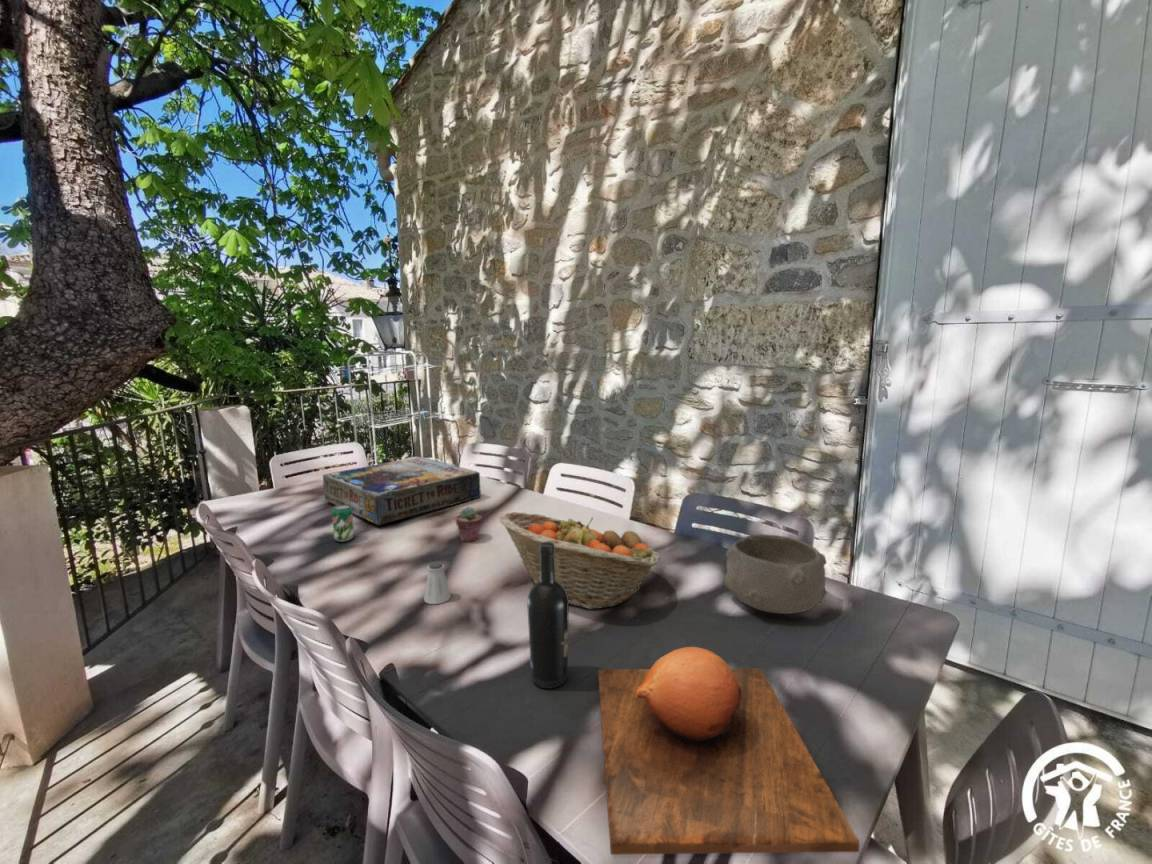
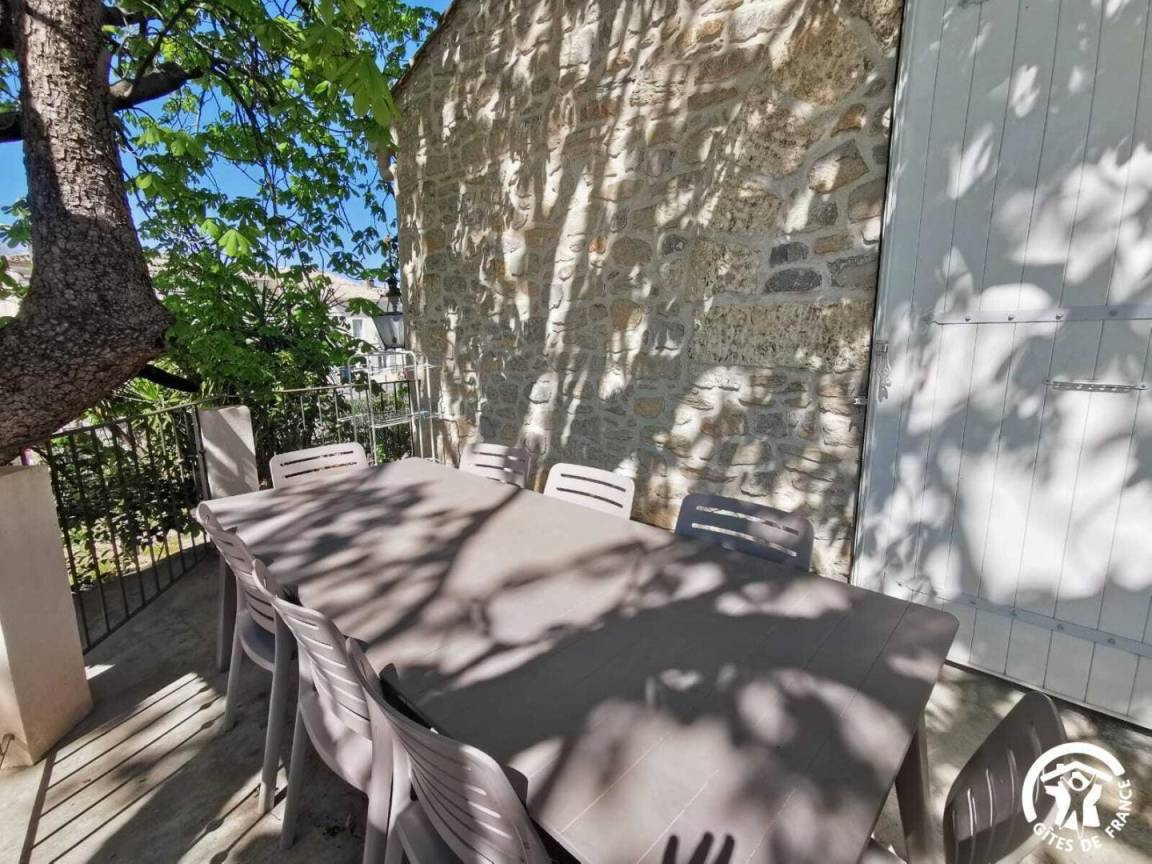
- wine bottle (548, 612)
- board game (402, 486)
- saltshaker (436, 581)
- chopping board (702, 705)
- beverage can (343, 523)
- fruit basket (577, 549)
- potted succulent (468, 523)
- bowl (775, 574)
